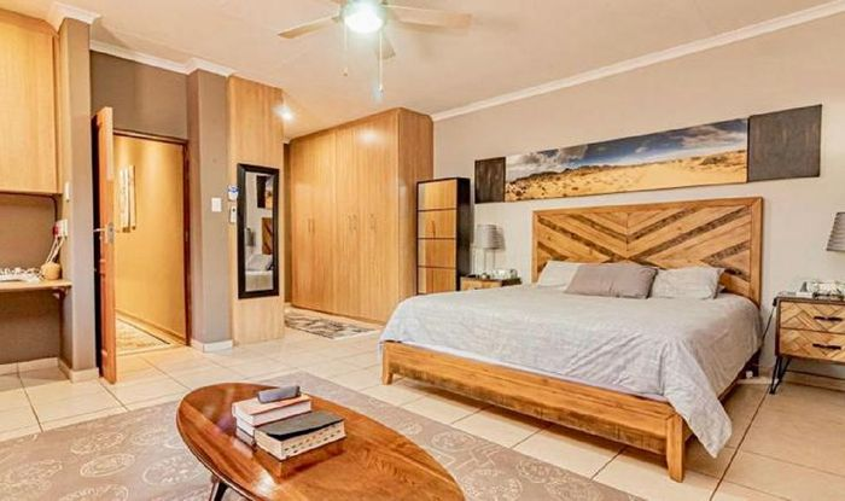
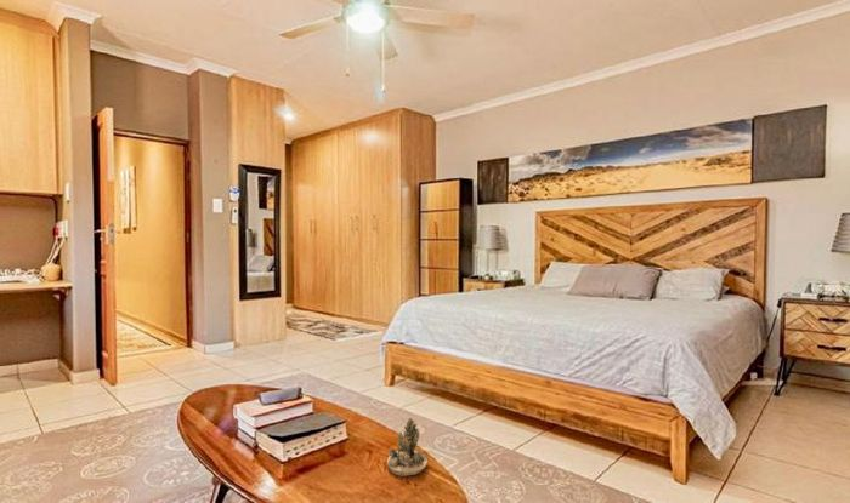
+ succulent planter (407, 444)
